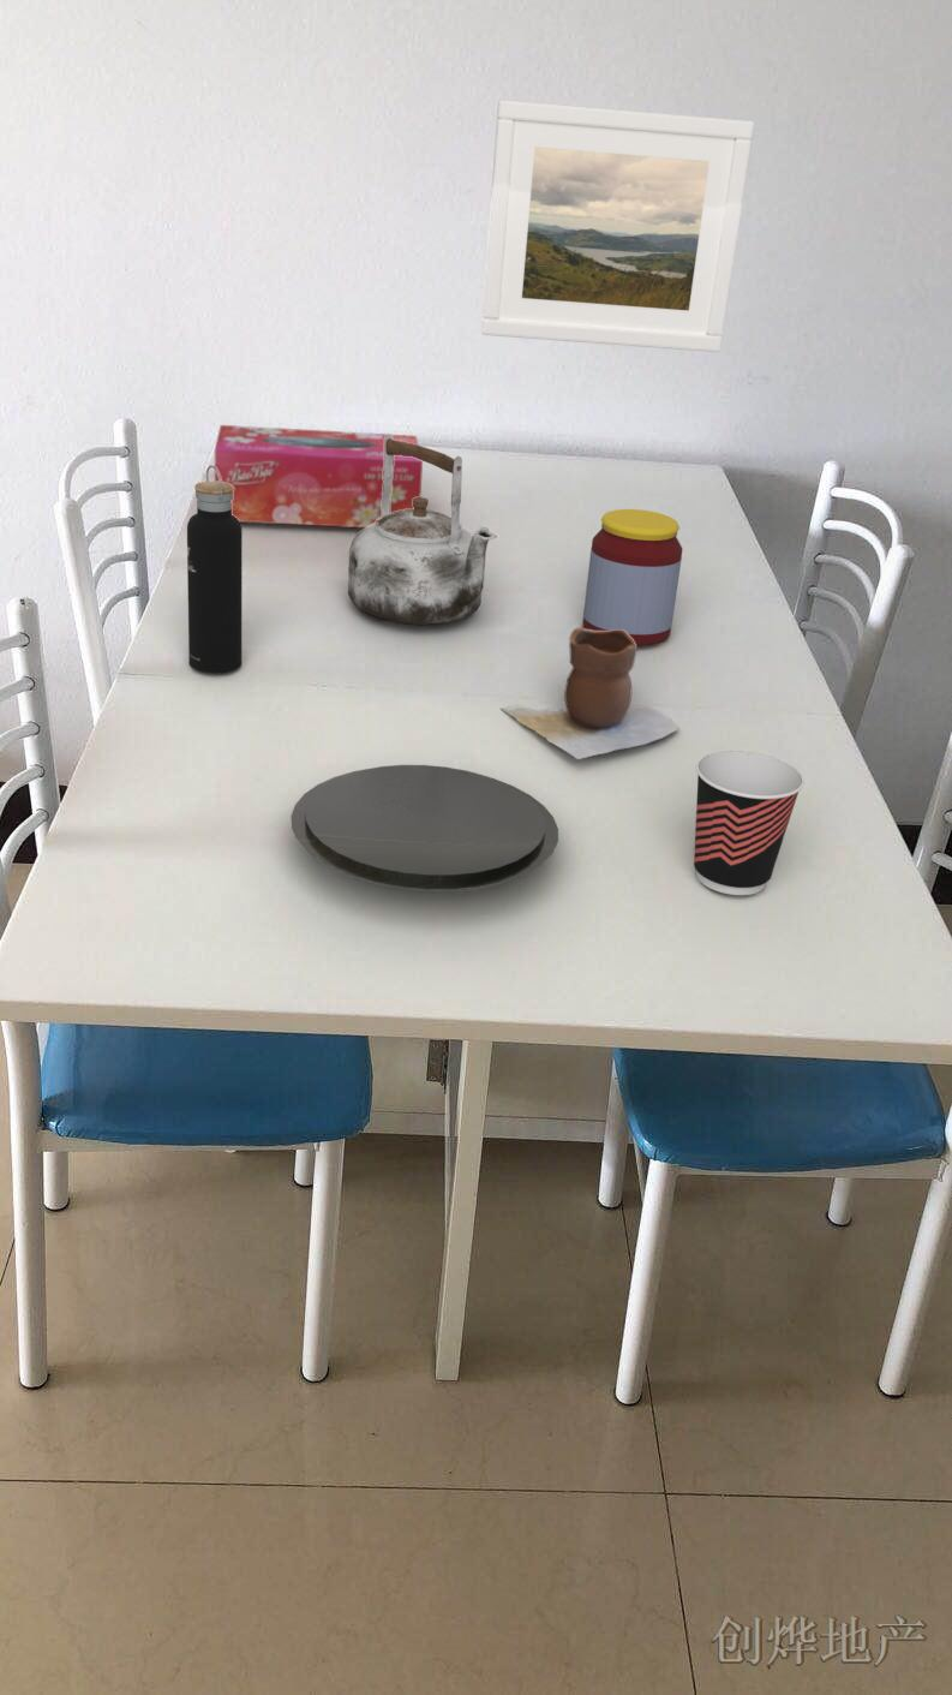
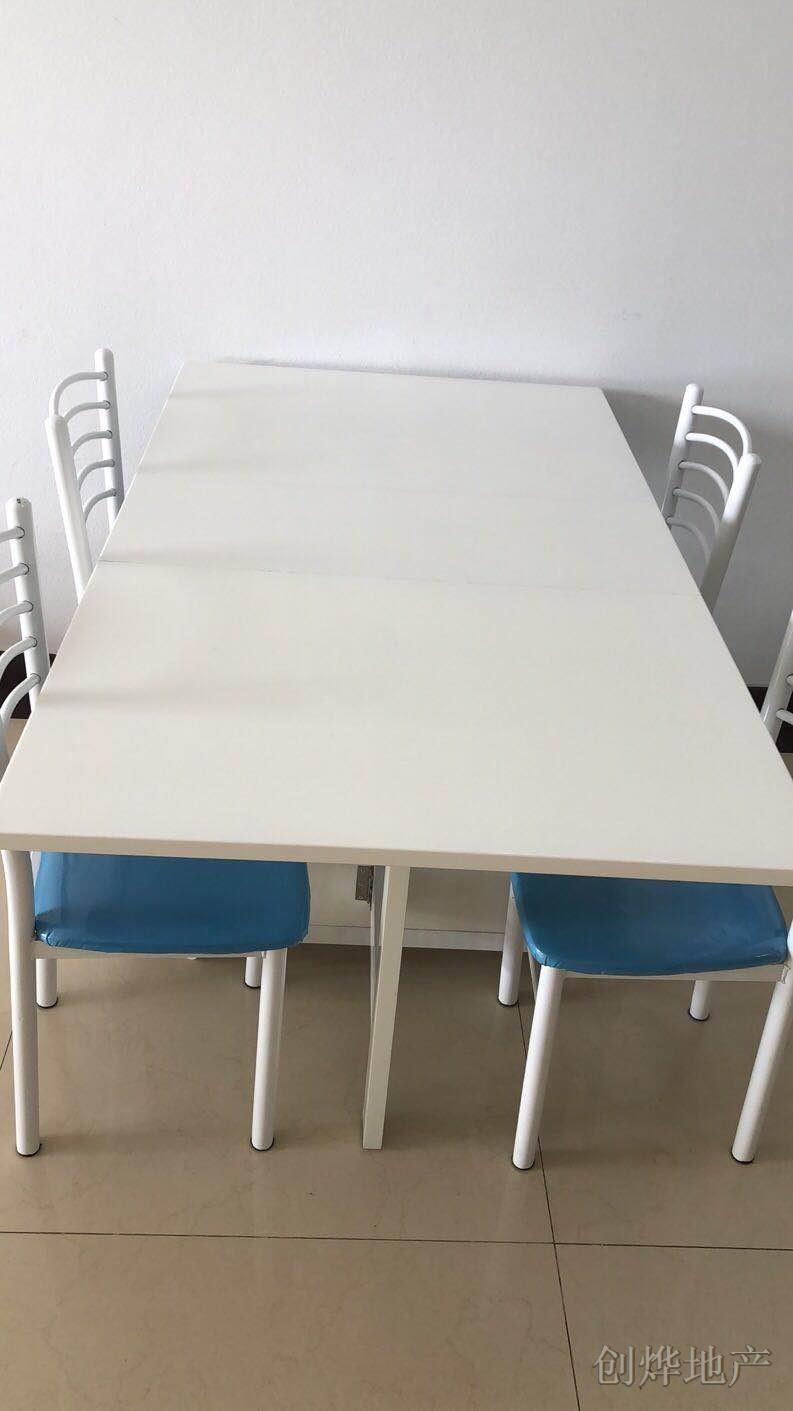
- water bottle (214, 568)
- kettle (430, 533)
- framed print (612, 229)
- jar (633, 575)
- vase (592, 679)
- plate (424, 837)
- tissue box (318, 477)
- cup (740, 825)
